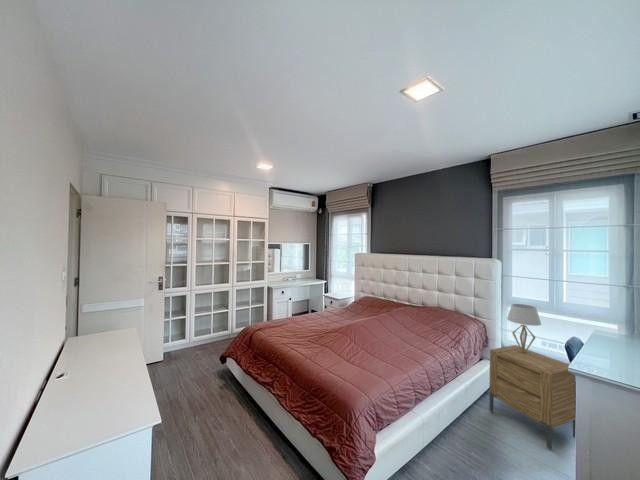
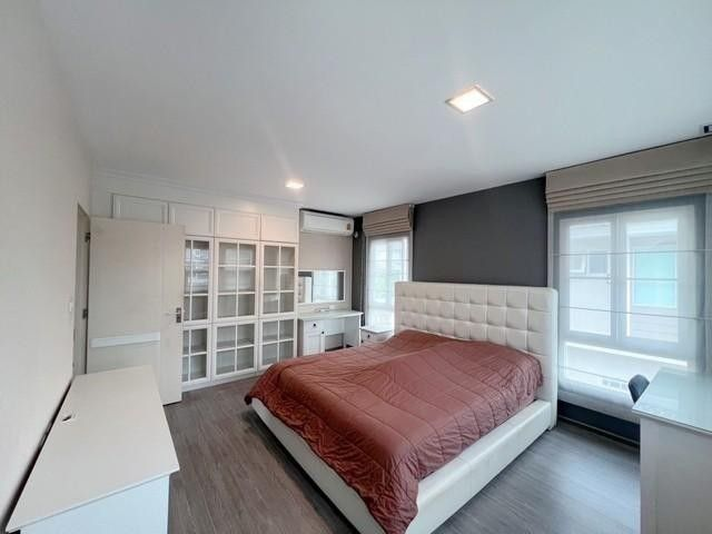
- table lamp (523, 328)
- nightstand (530, 390)
